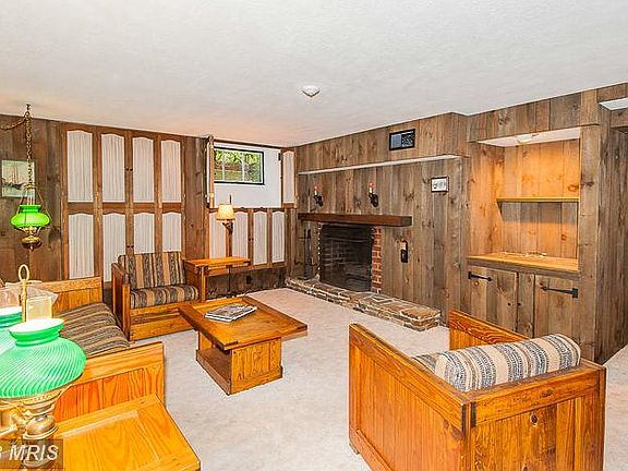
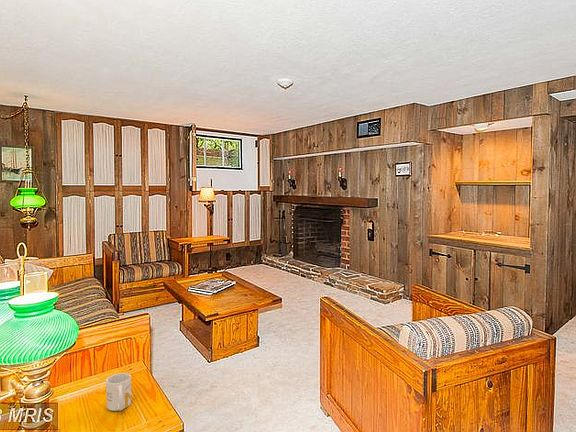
+ mug (121, 392)
